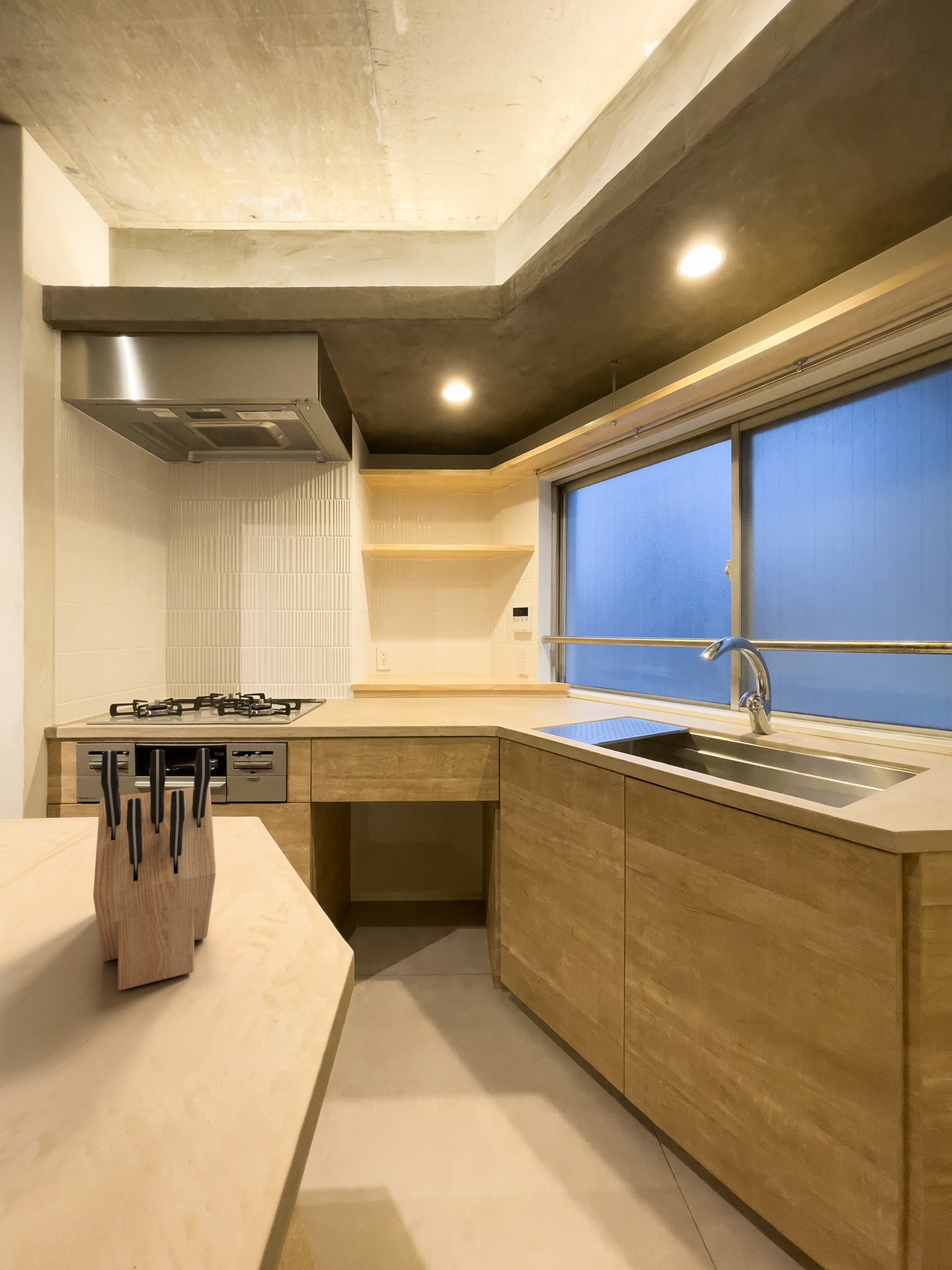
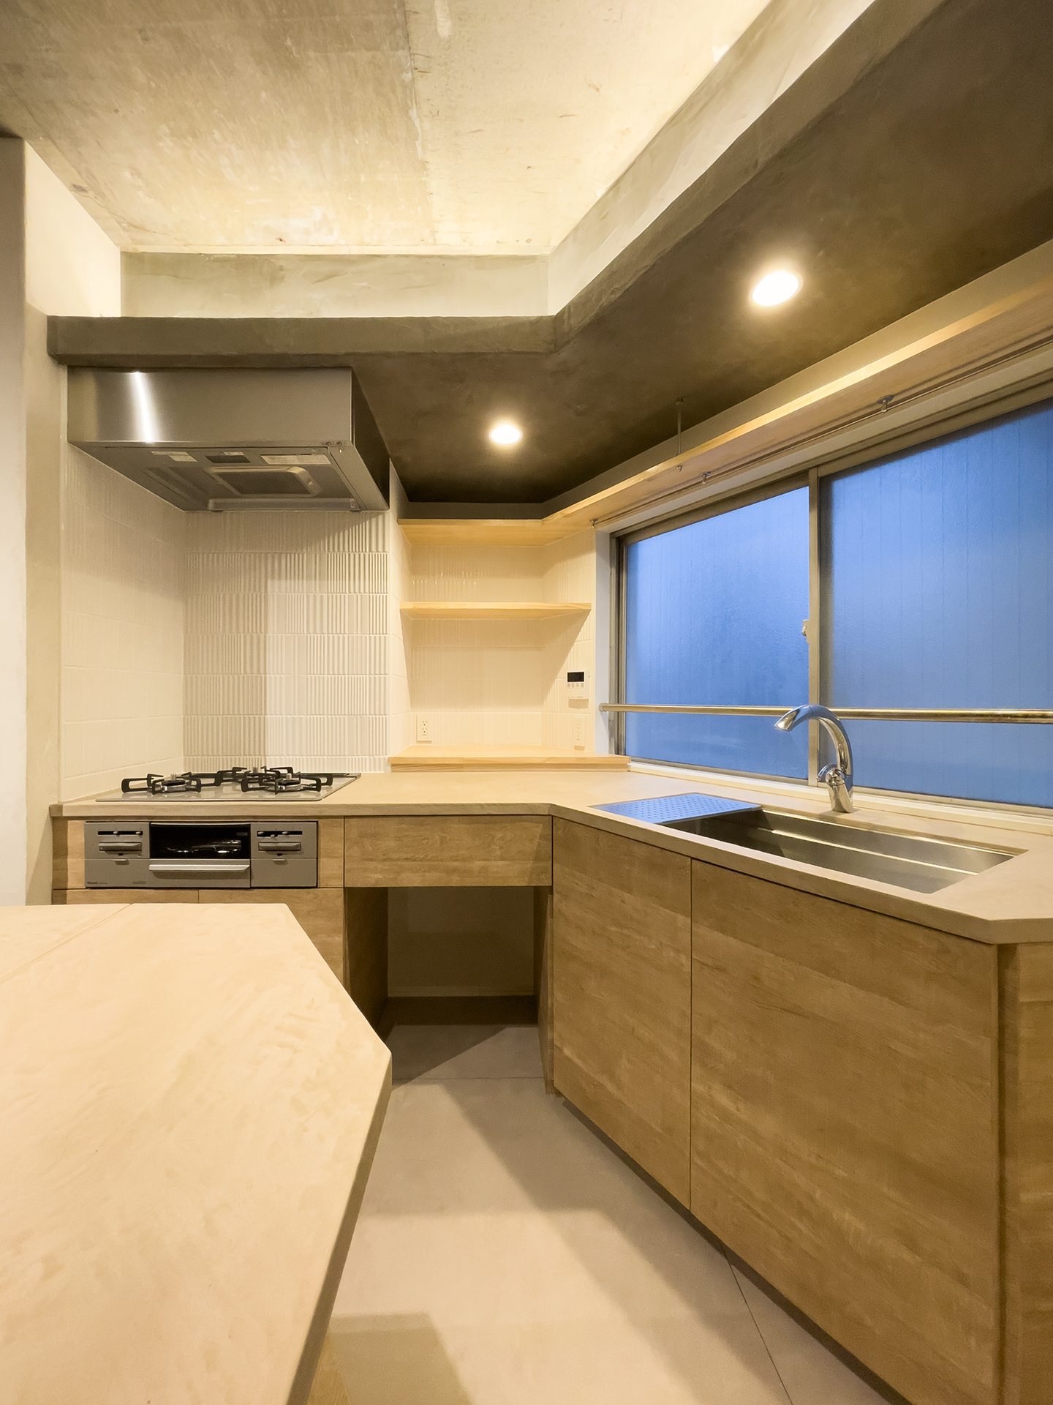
- knife block (157, 839)
